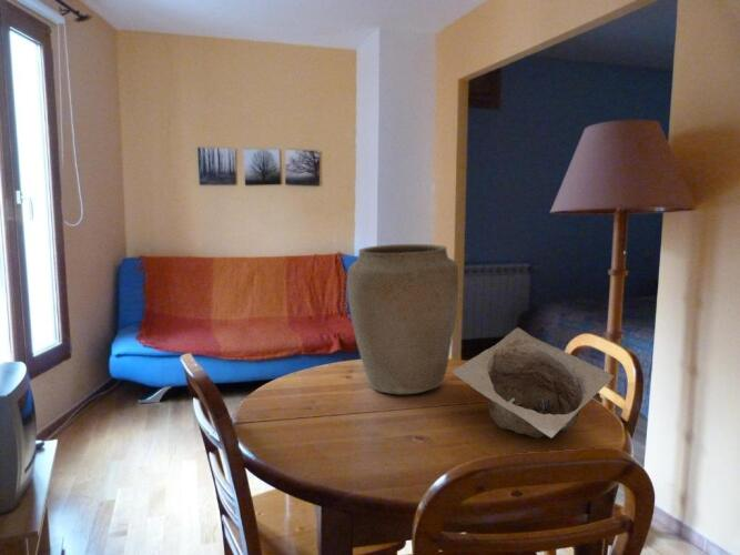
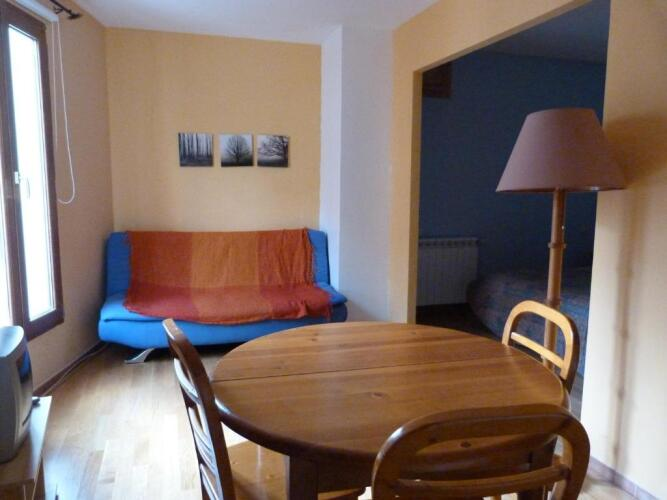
- vase (402, 316)
- bowl (531, 389)
